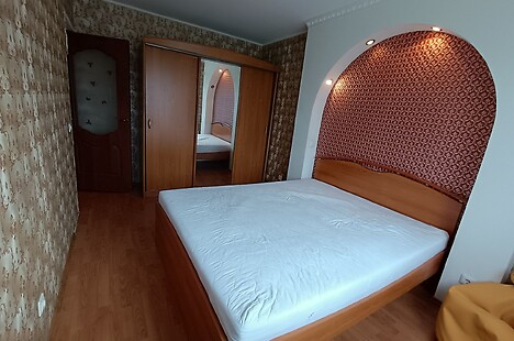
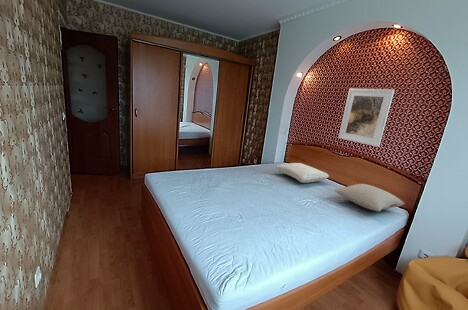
+ pillow (367, 196)
+ pillow (301, 172)
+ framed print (363, 116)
